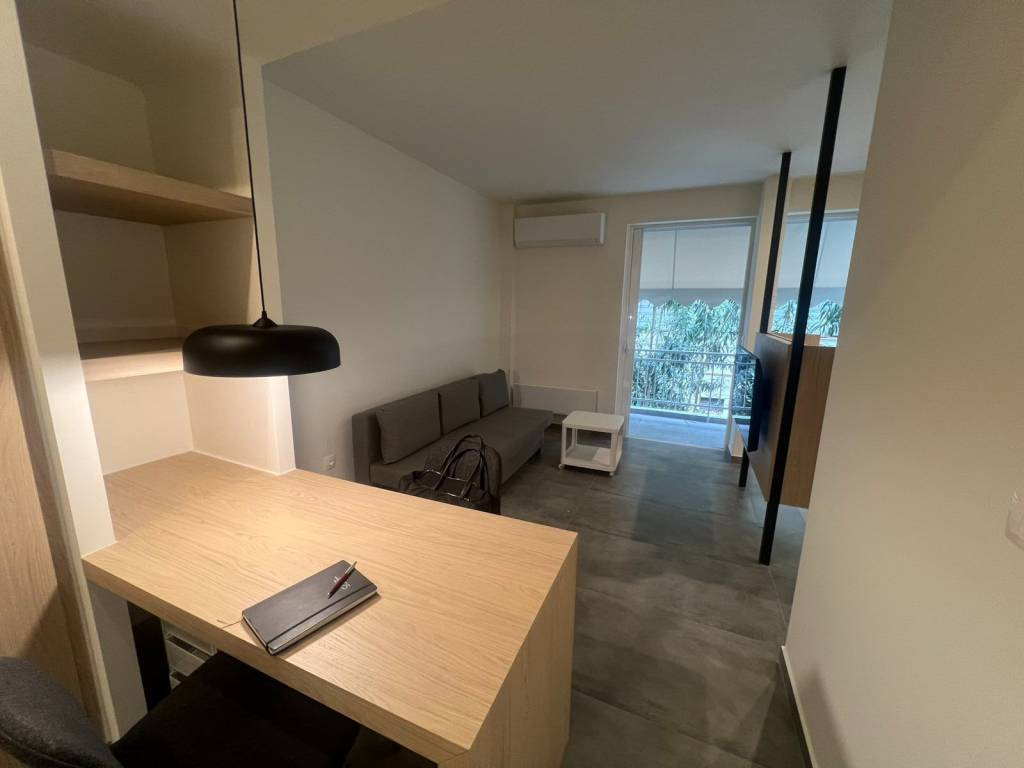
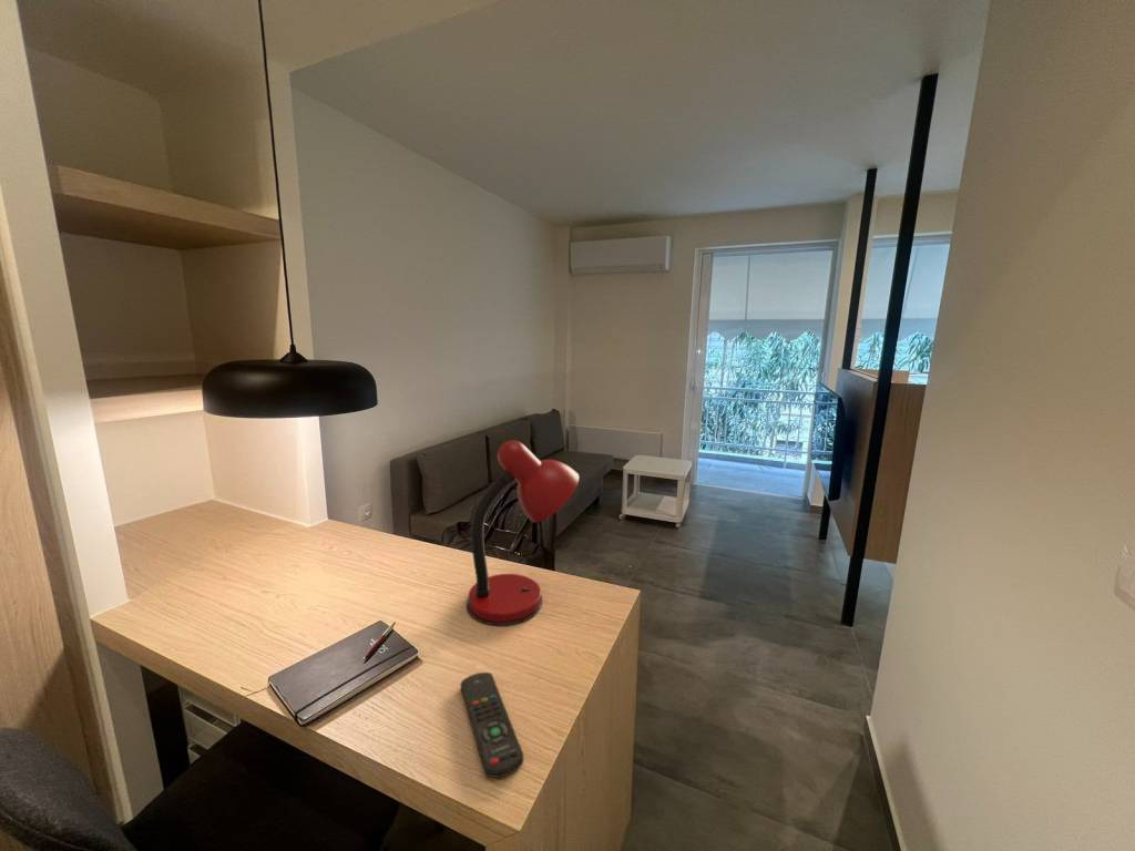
+ remote control (489, 718)
+ desk lamp (528, 516)
